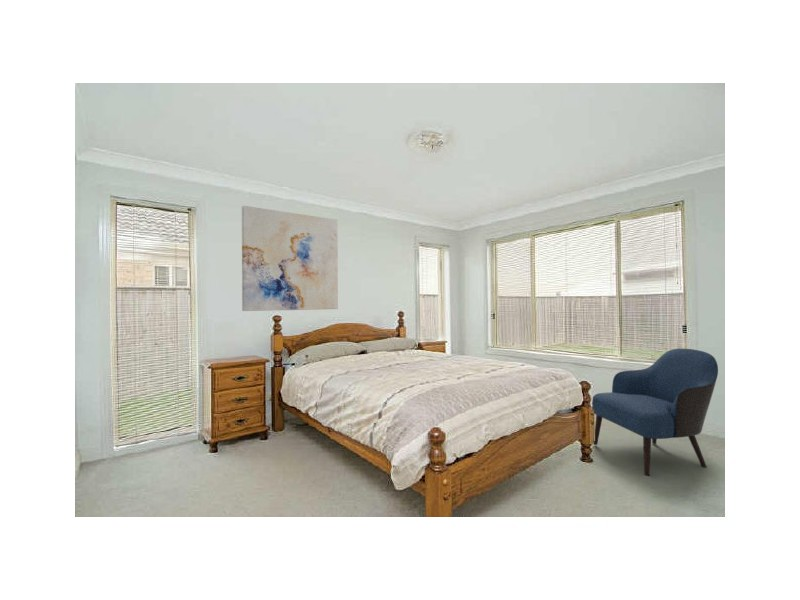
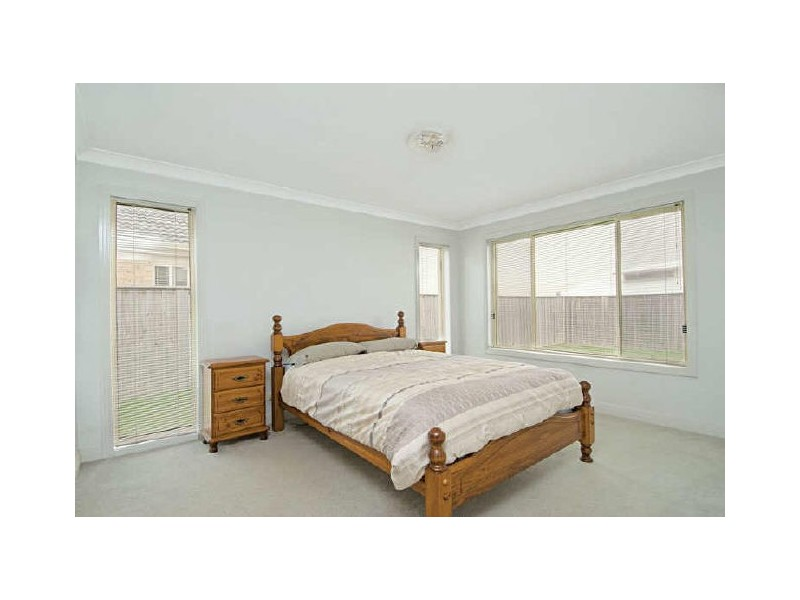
- wall art (293, 261)
- armchair (655, 403)
